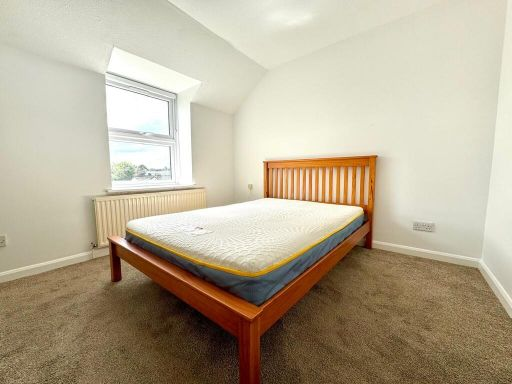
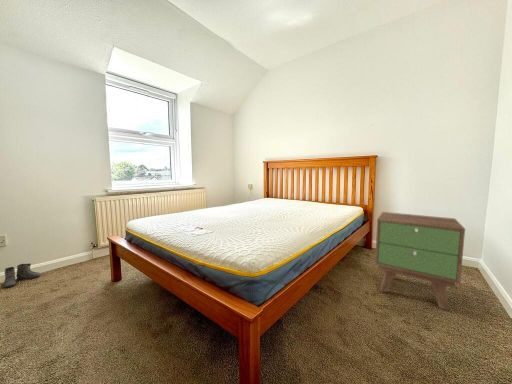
+ boots (18, 274)
+ nightstand (413, 255)
